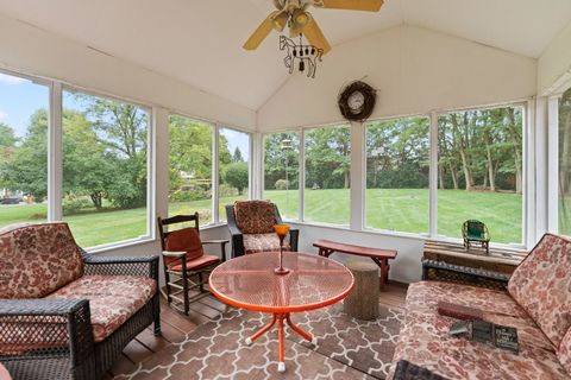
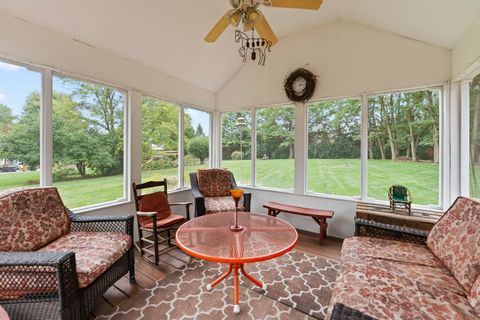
- stool (360, 287)
- paperback book (482, 330)
- book (458, 311)
